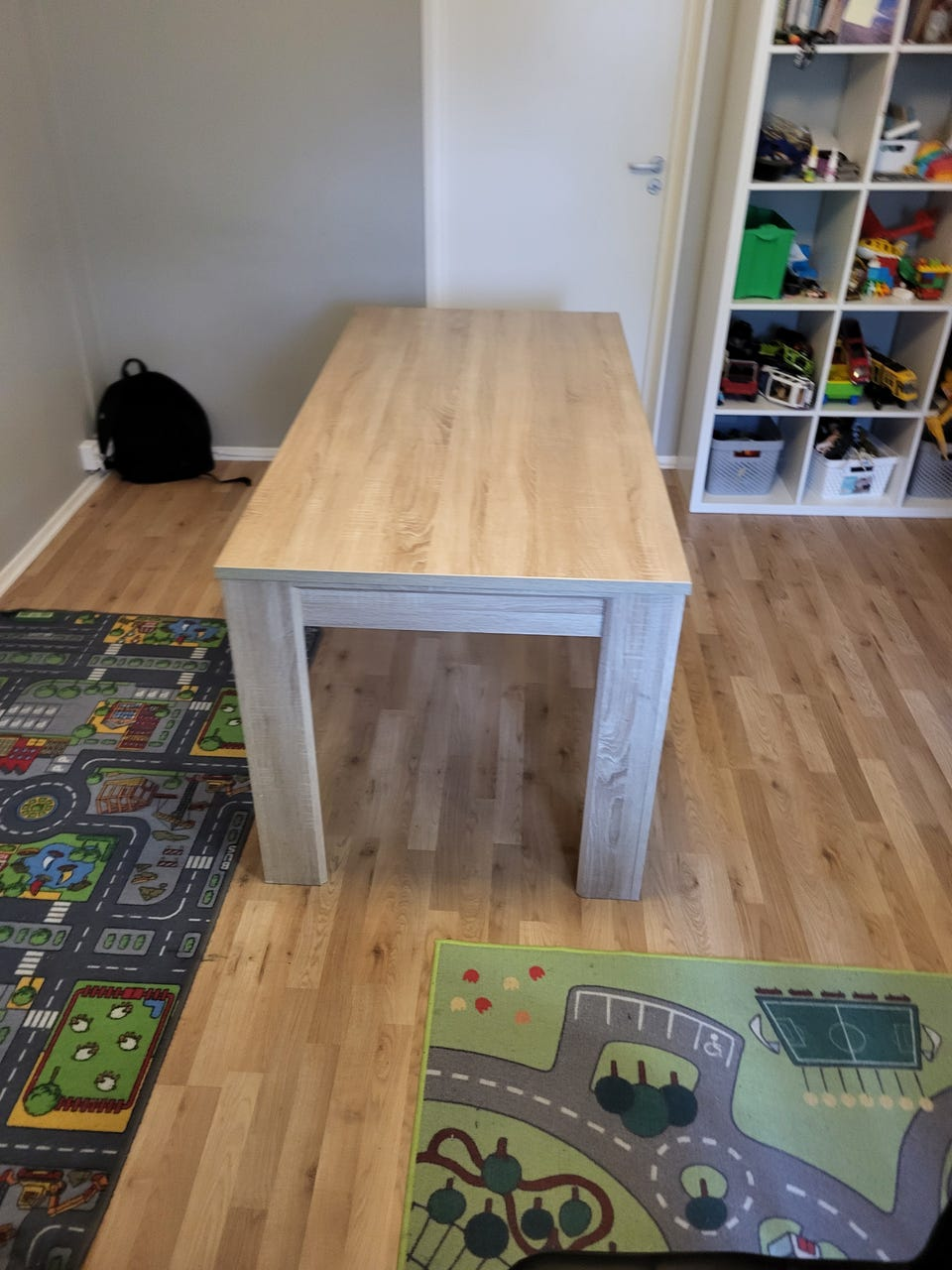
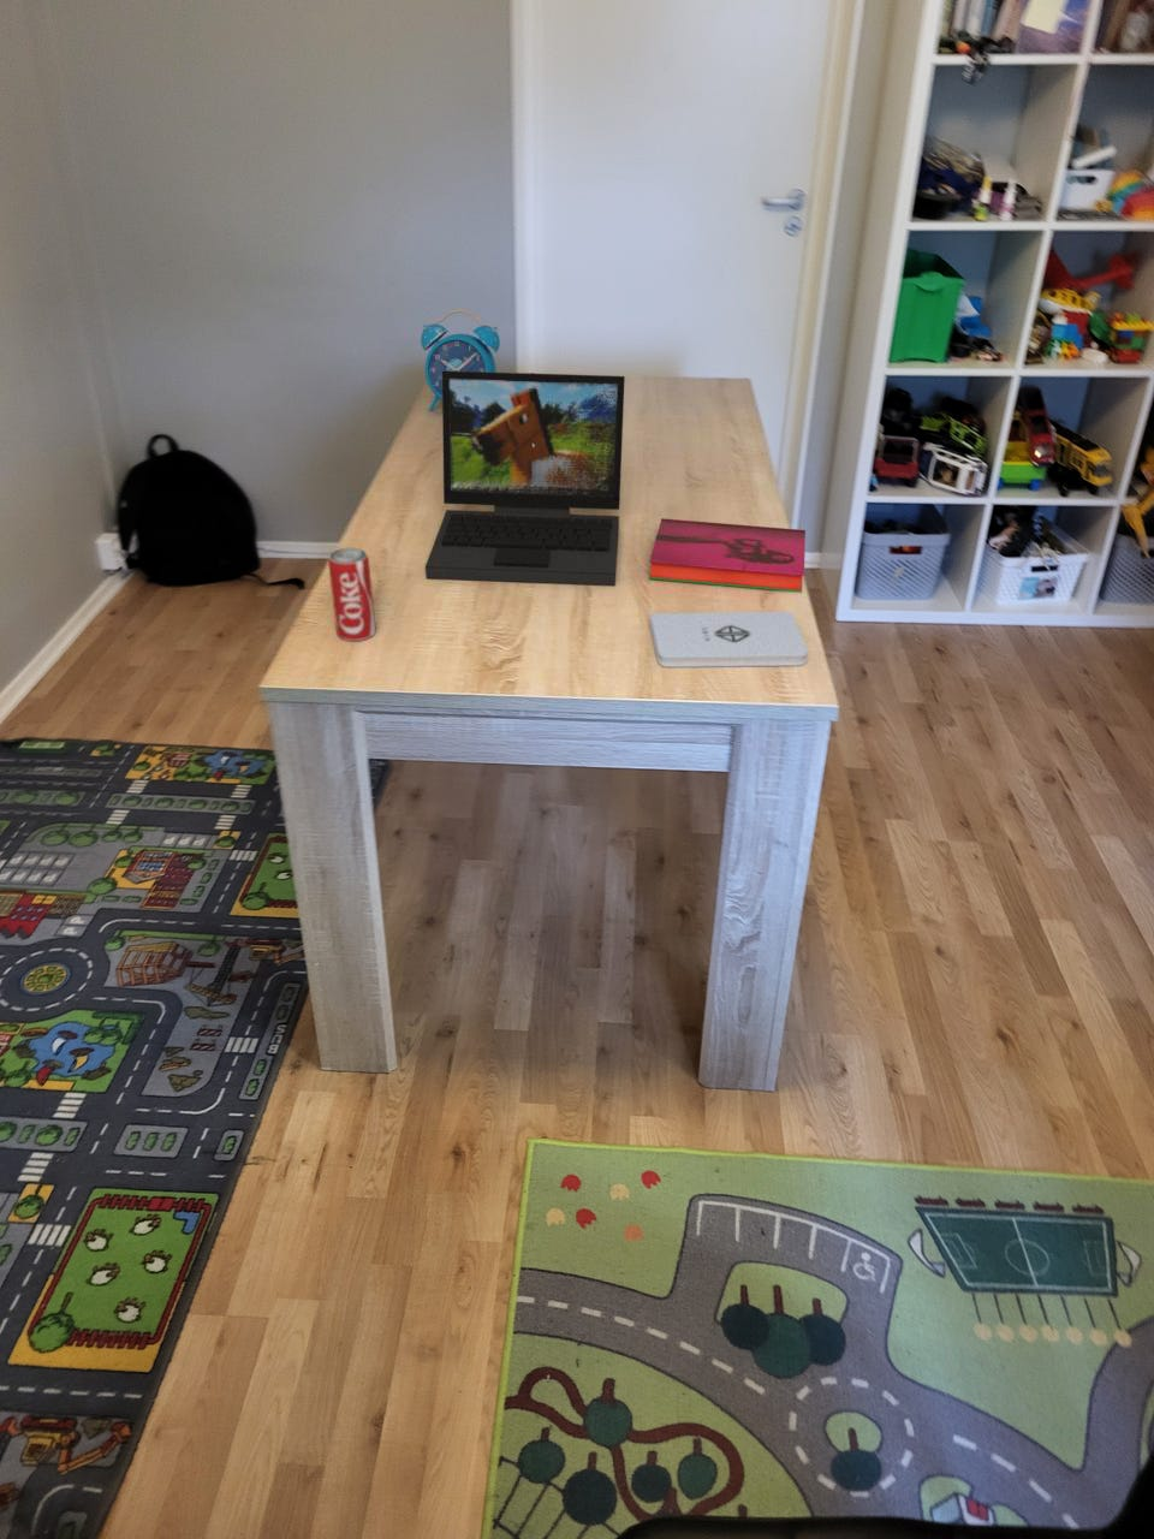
+ hardback book (729, 553)
+ beverage can (353, 594)
+ laptop (526, 473)
+ notepad (727, 639)
+ alarm clock (459, 361)
